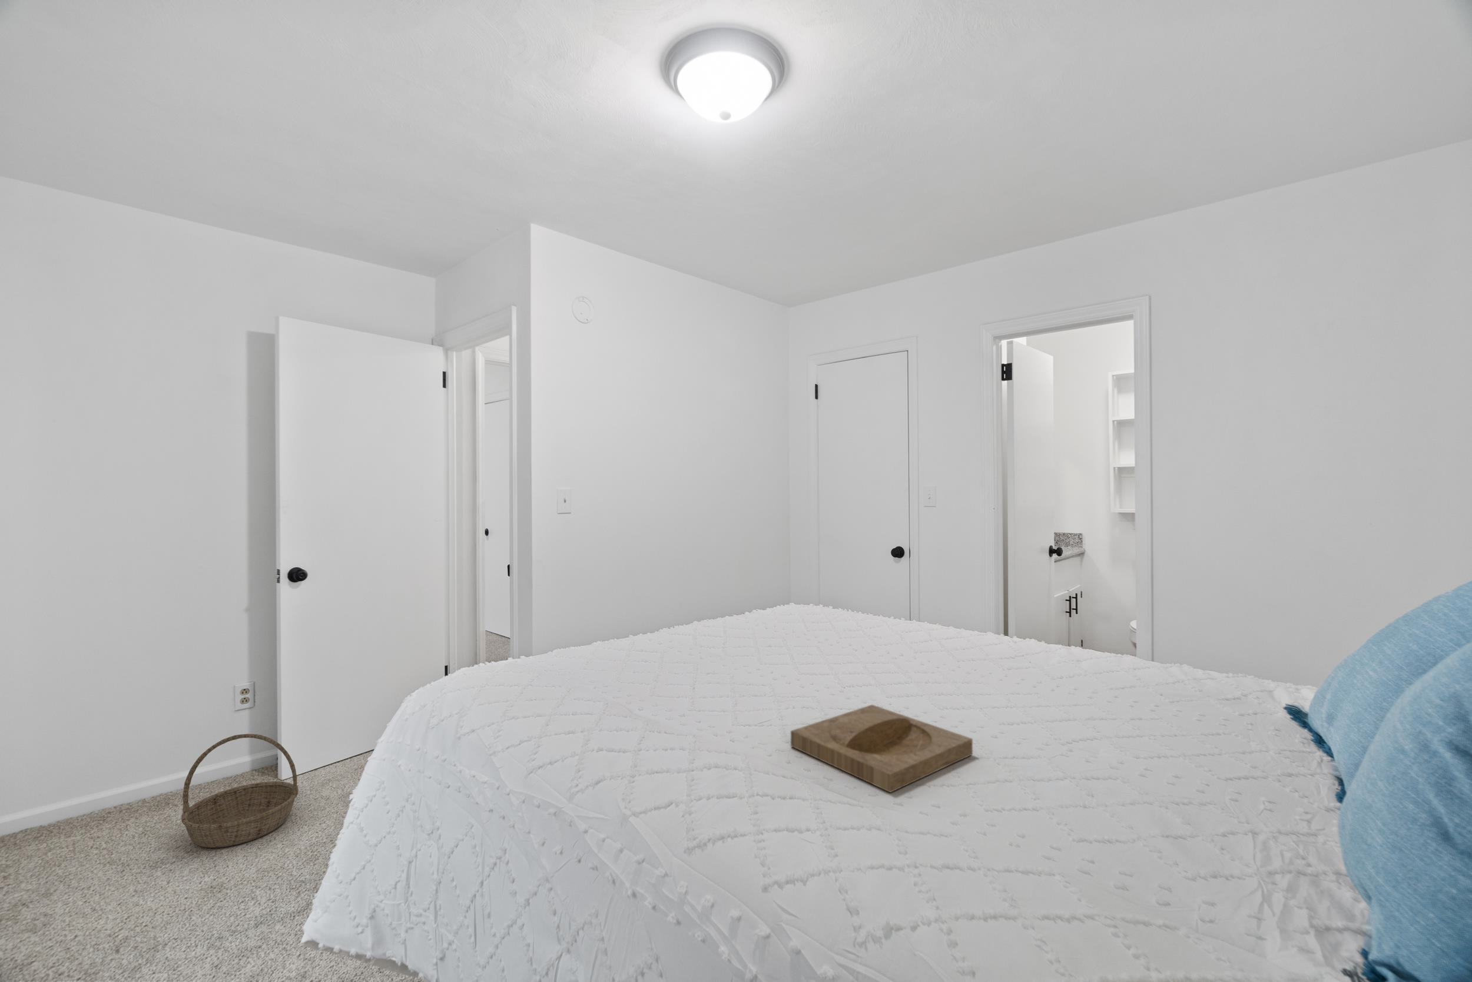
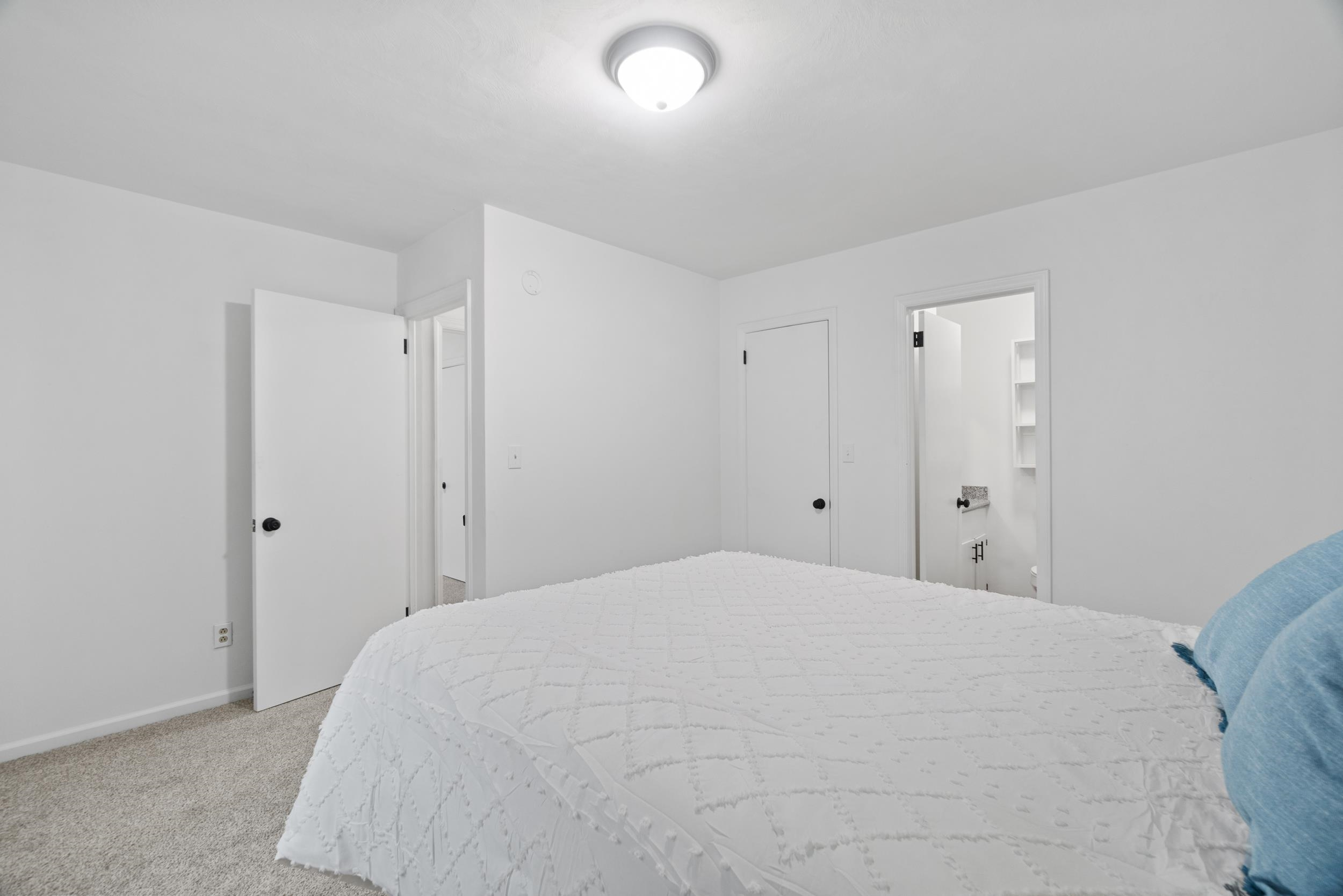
- tray (880, 735)
- basket (242, 786)
